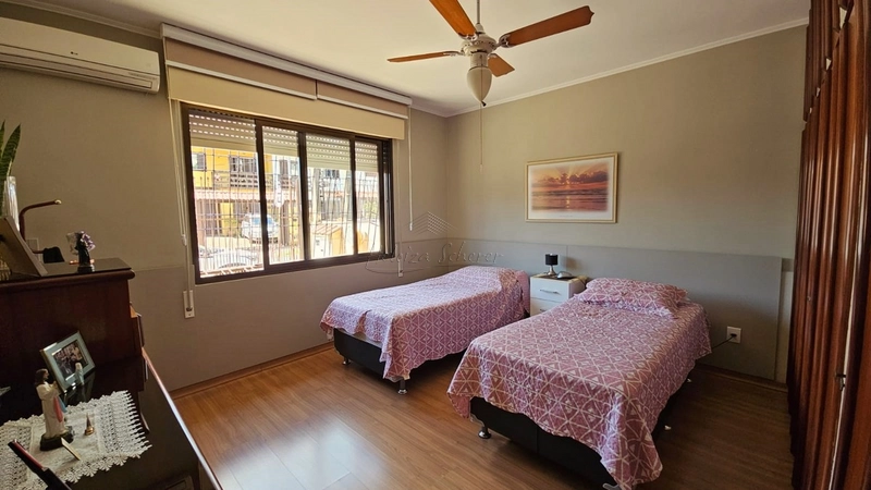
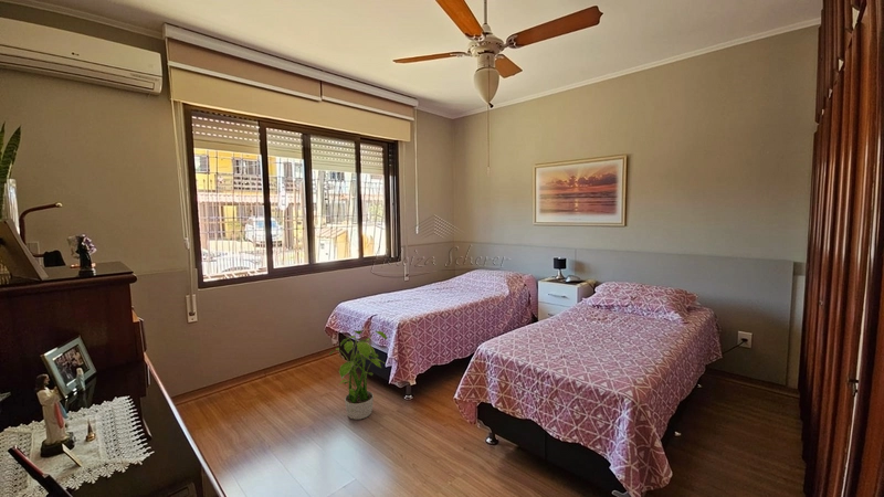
+ potted plant (362, 374)
